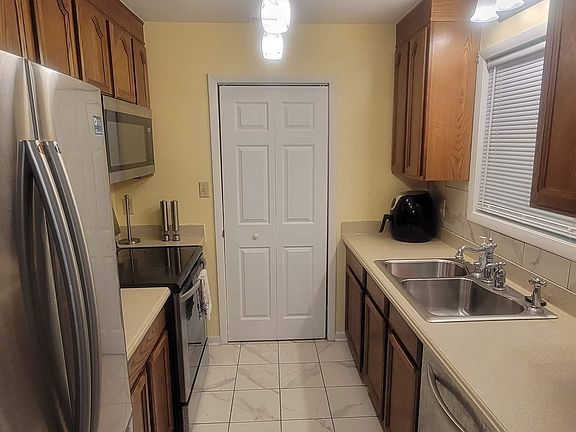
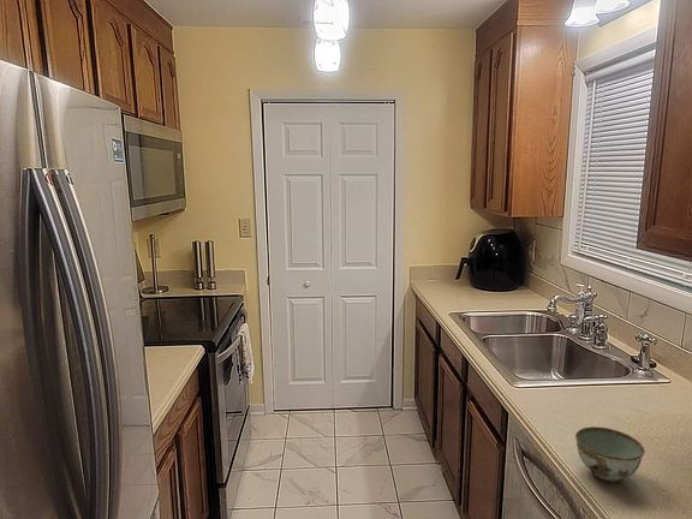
+ bowl (607, 458)
